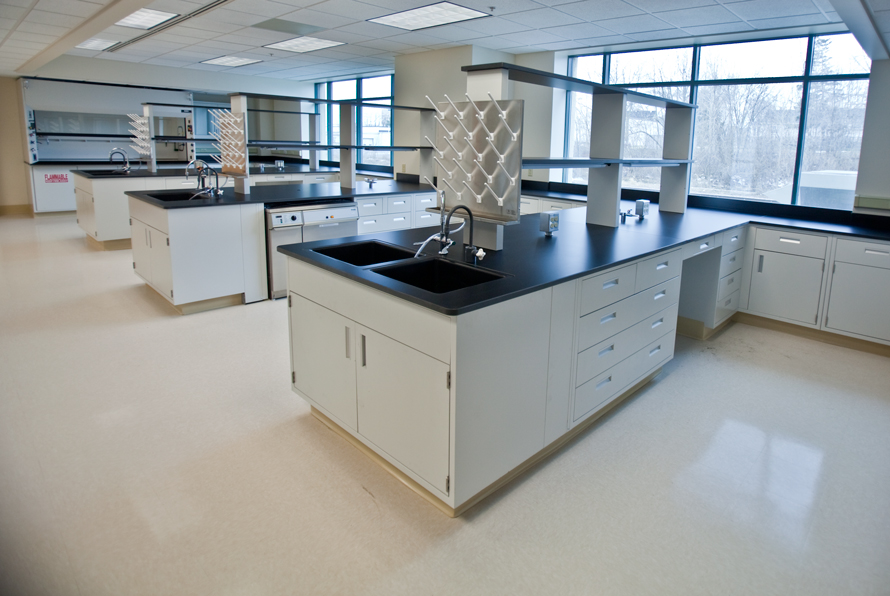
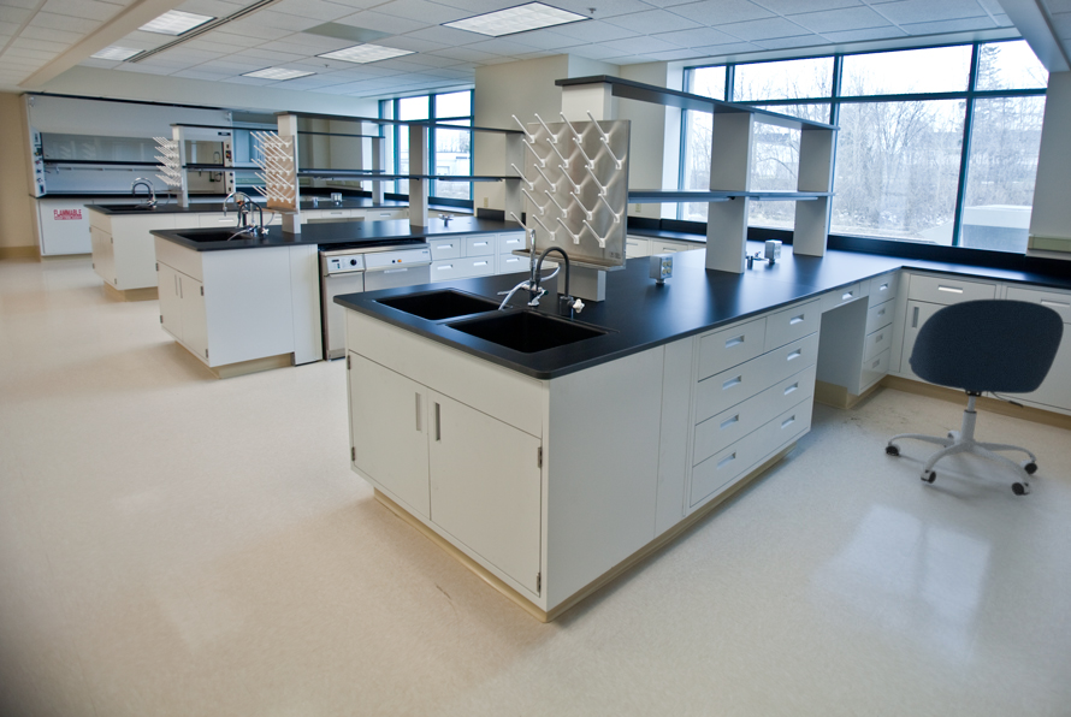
+ office chair (974, 383)
